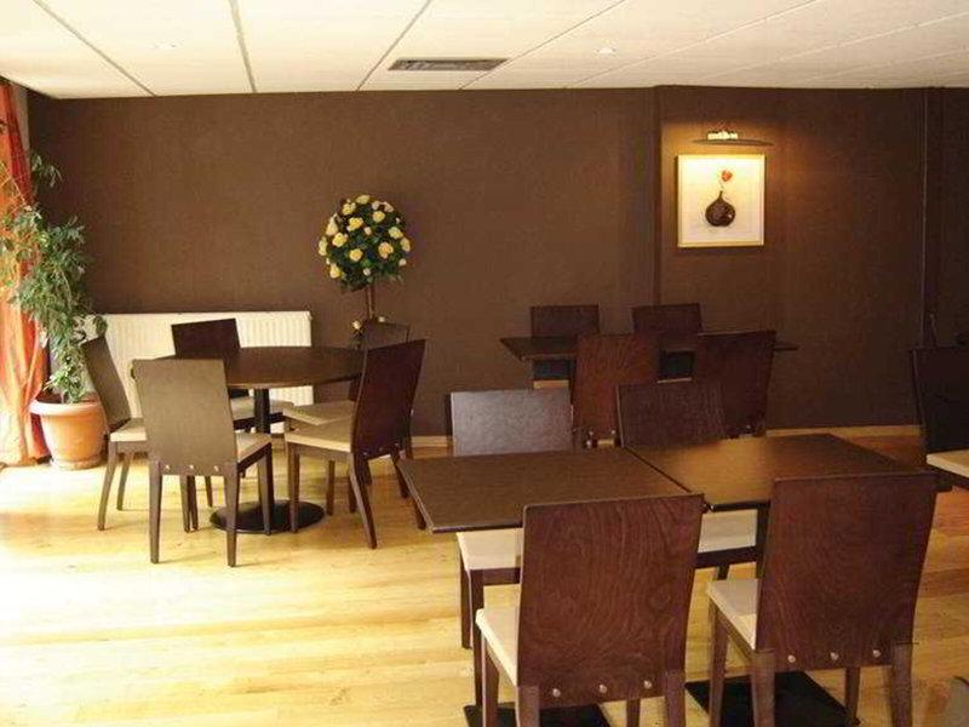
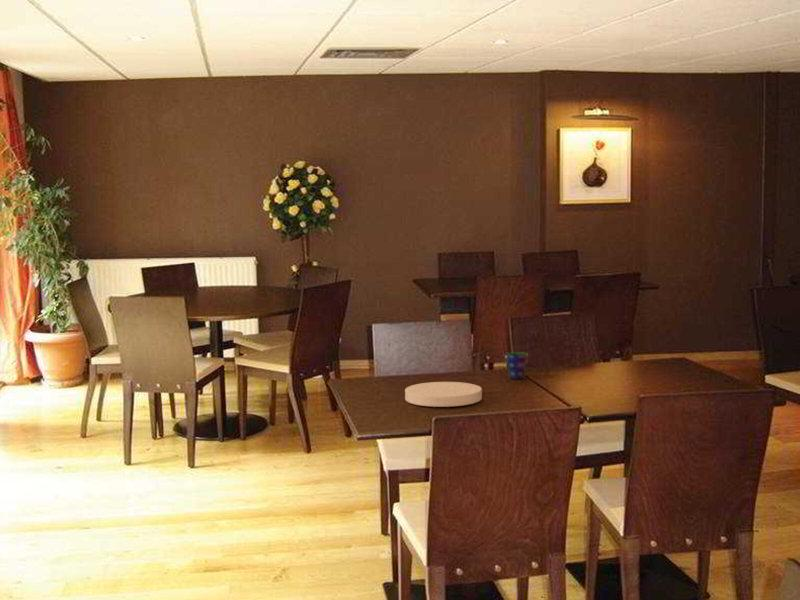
+ plate (443, 393)
+ cup (519, 366)
